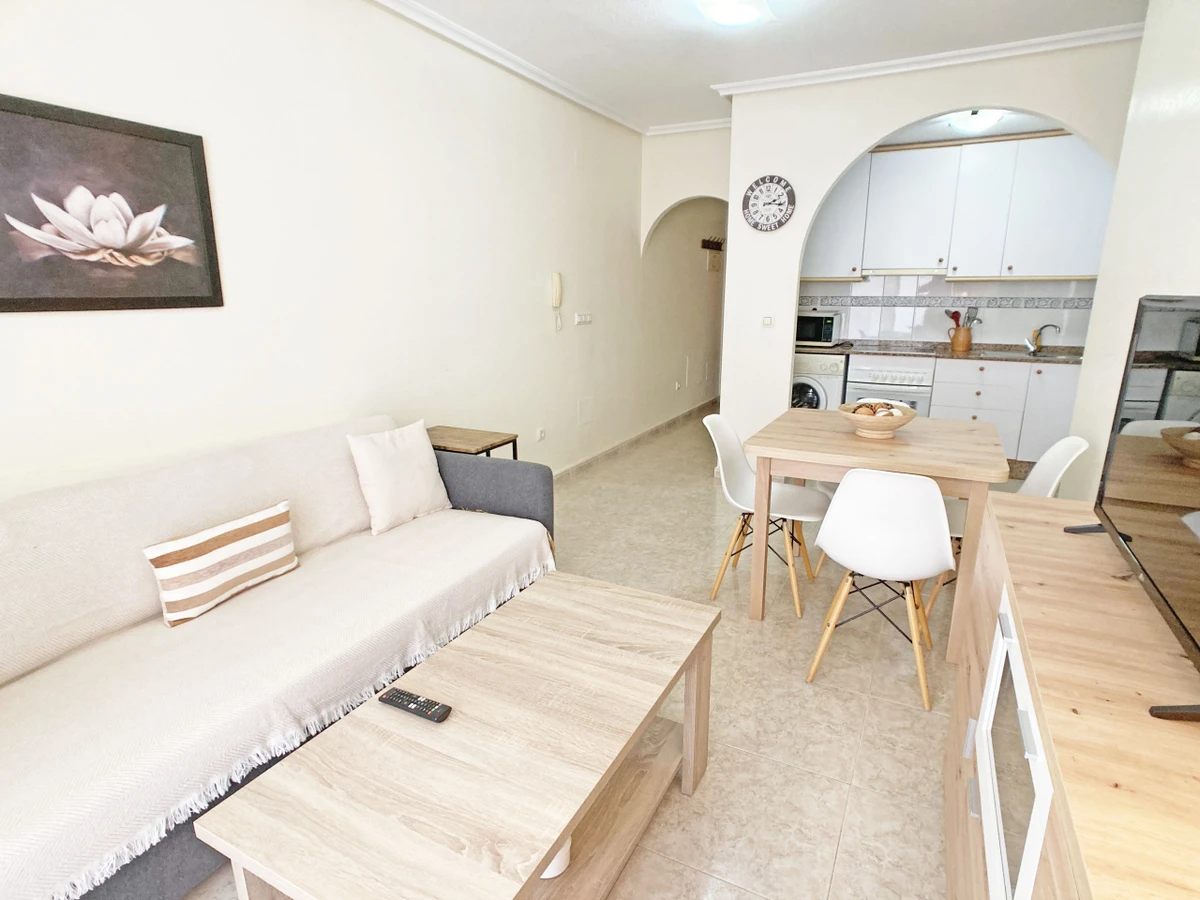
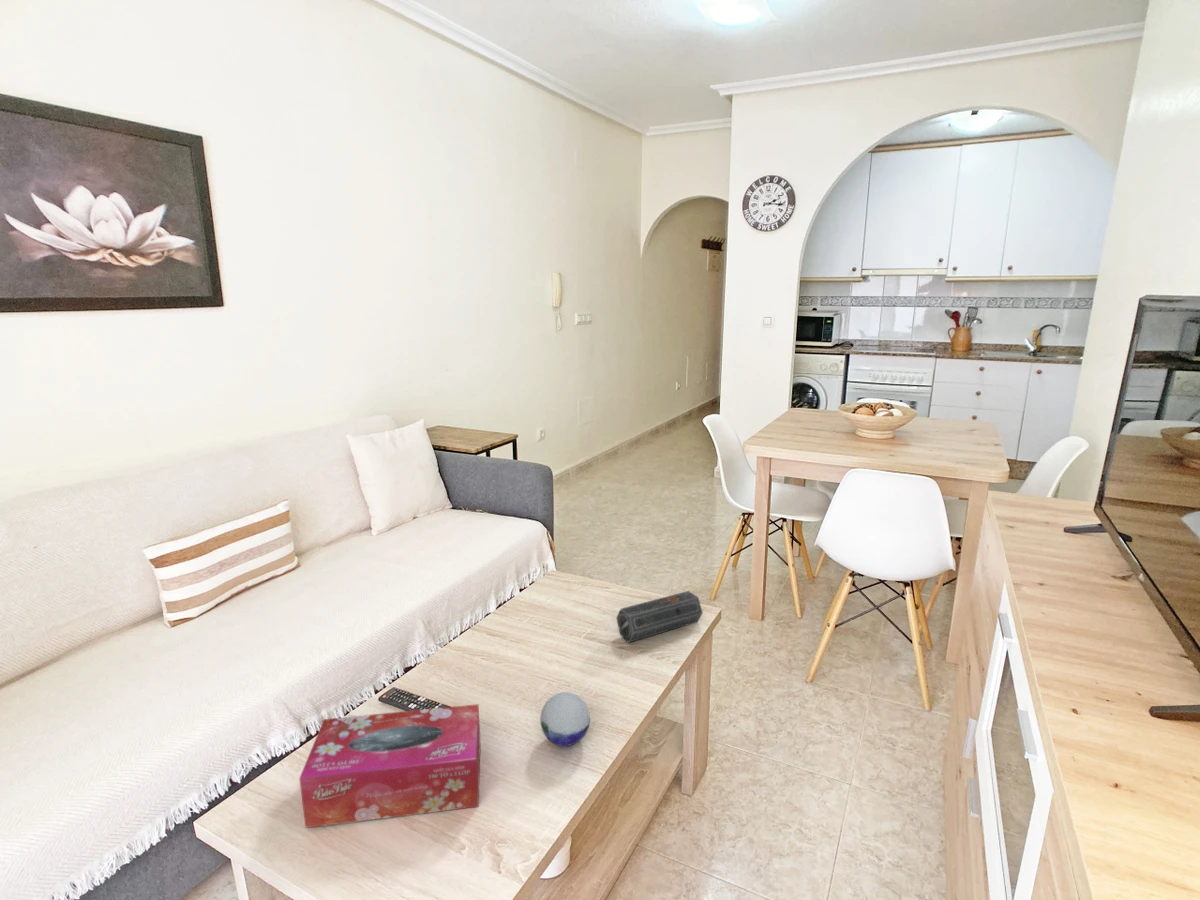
+ speaker (659, 615)
+ decorative orb (565, 718)
+ tissue box (398, 761)
